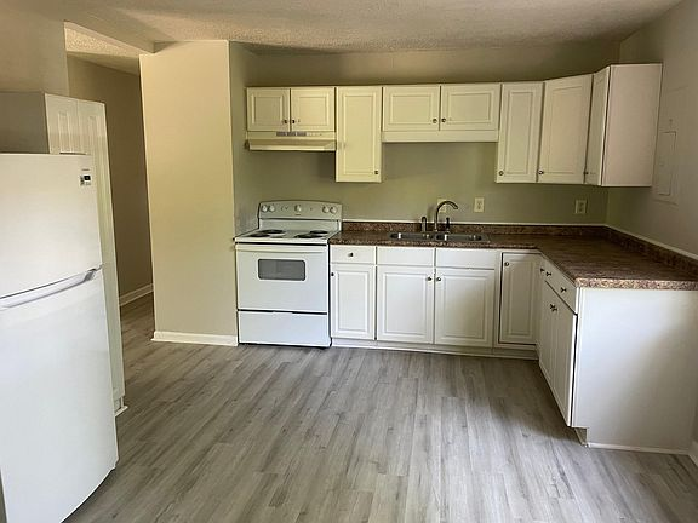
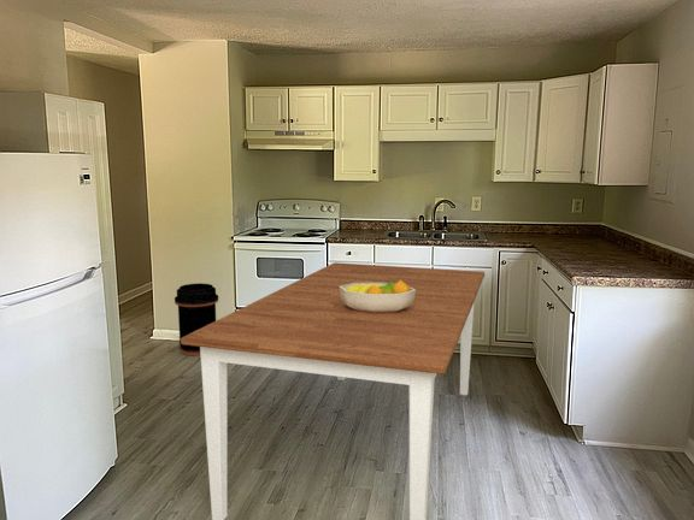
+ trash can (196, 318)
+ dining table (369, 371)
+ fruit bowl (376, 292)
